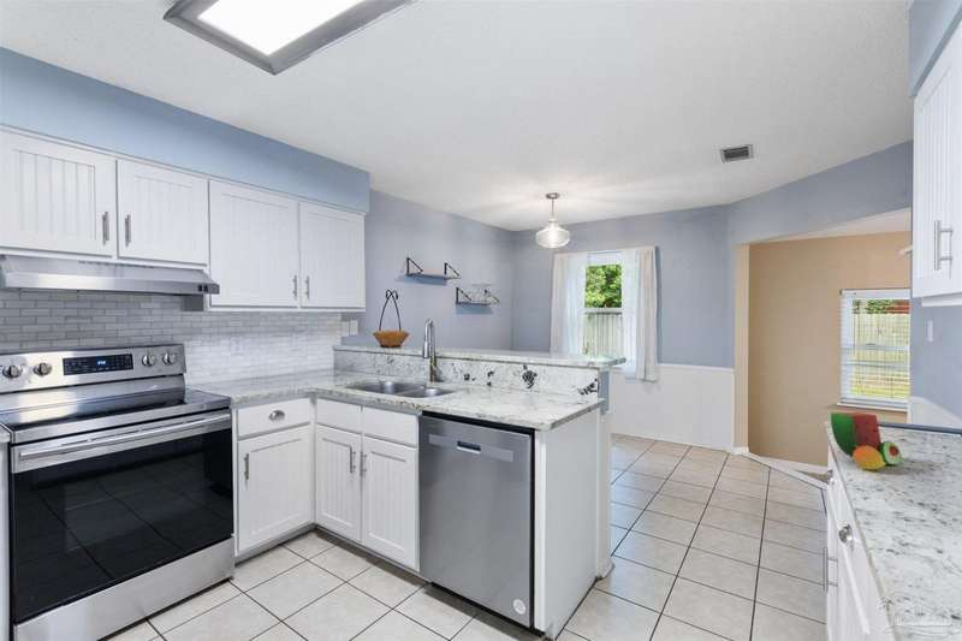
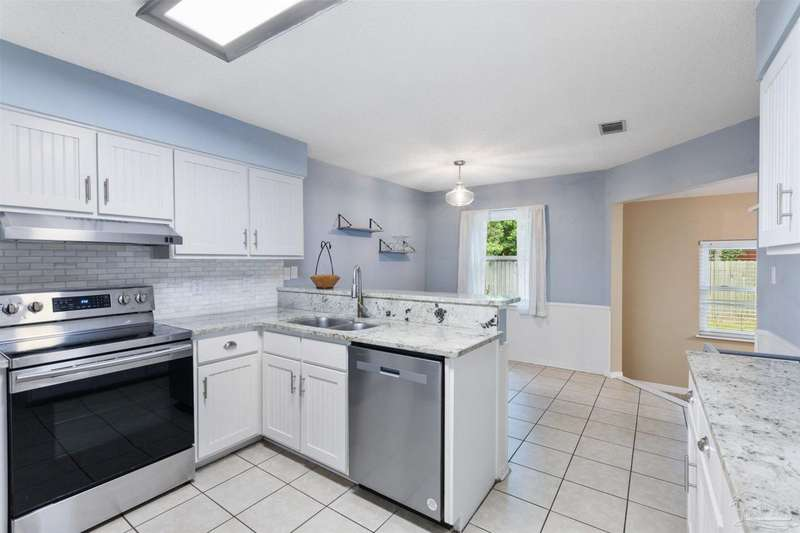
- watermelon (869, 438)
